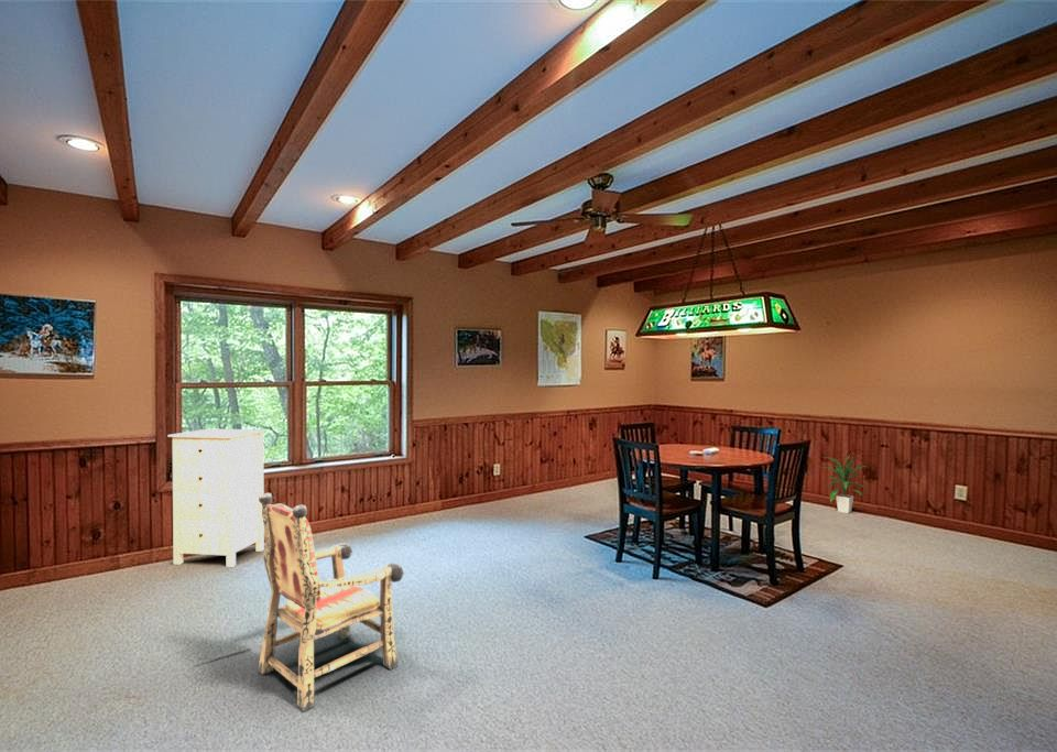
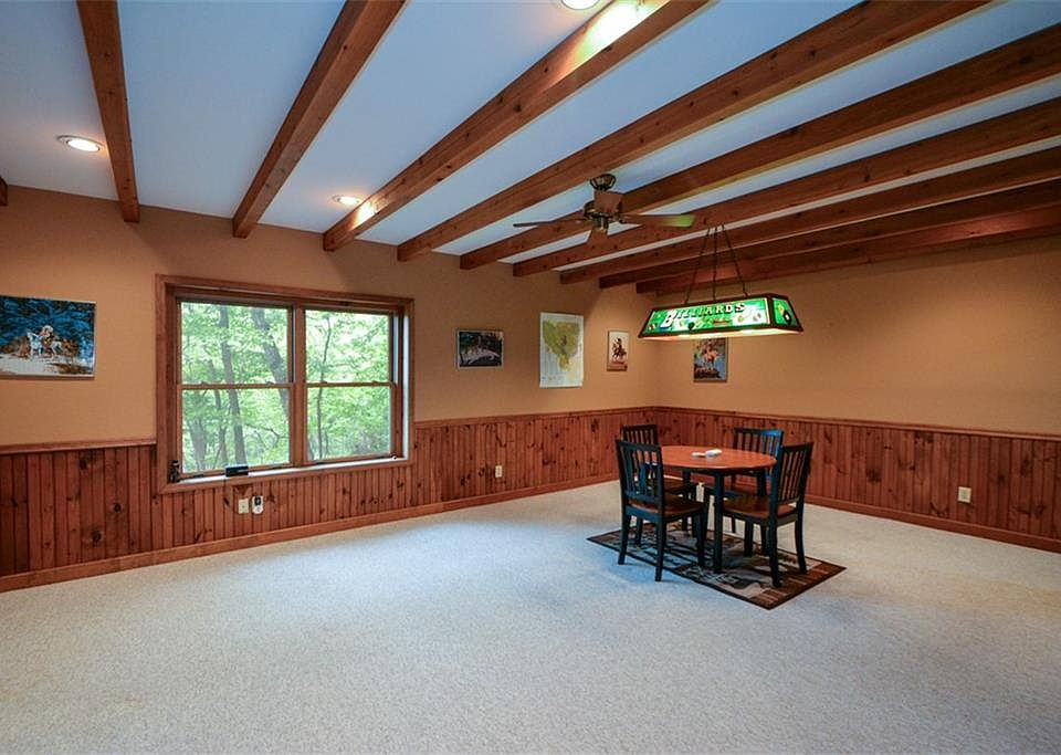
- armchair (328, 580)
- indoor plant (842, 482)
- storage cabinet (219, 494)
